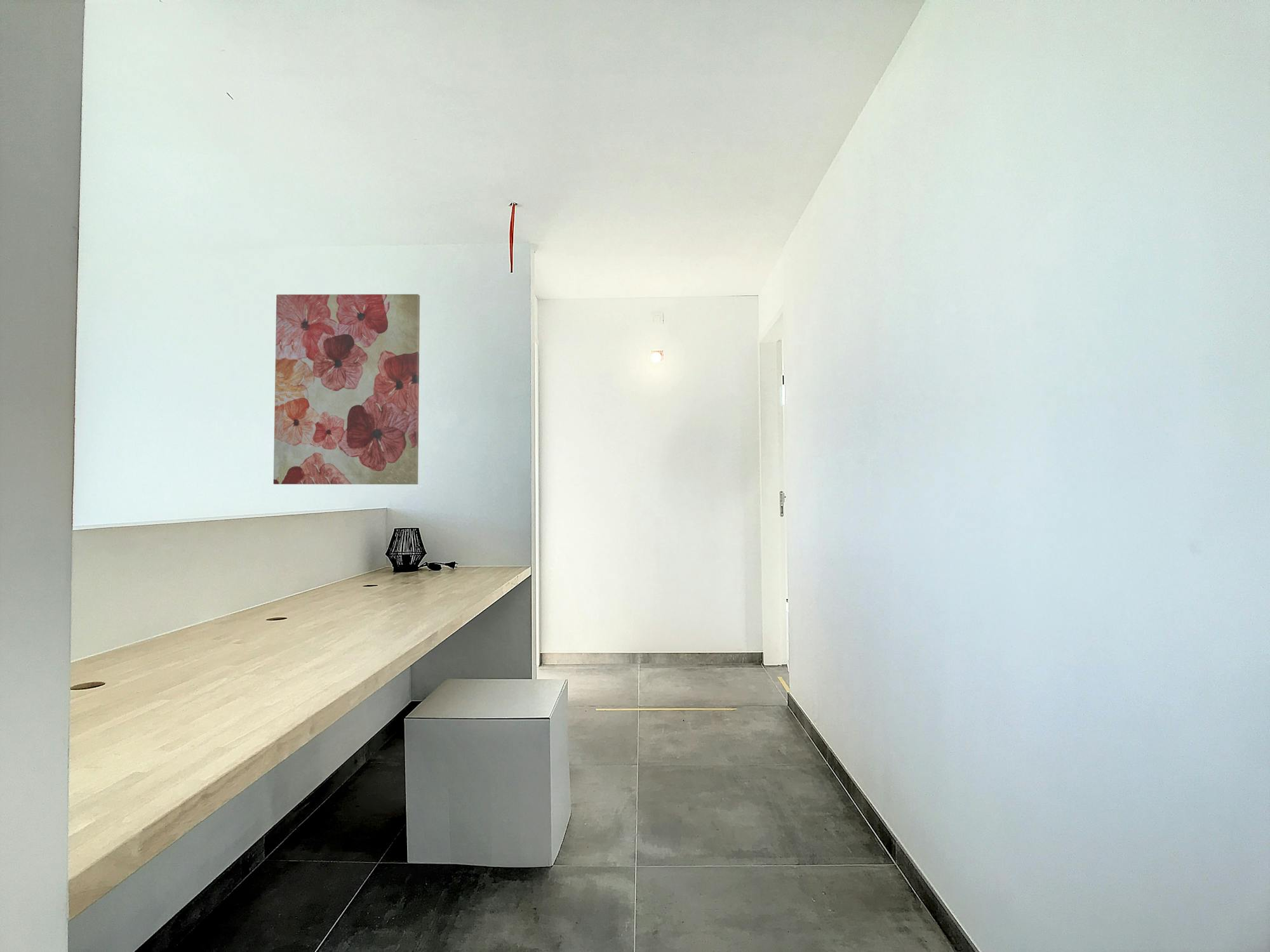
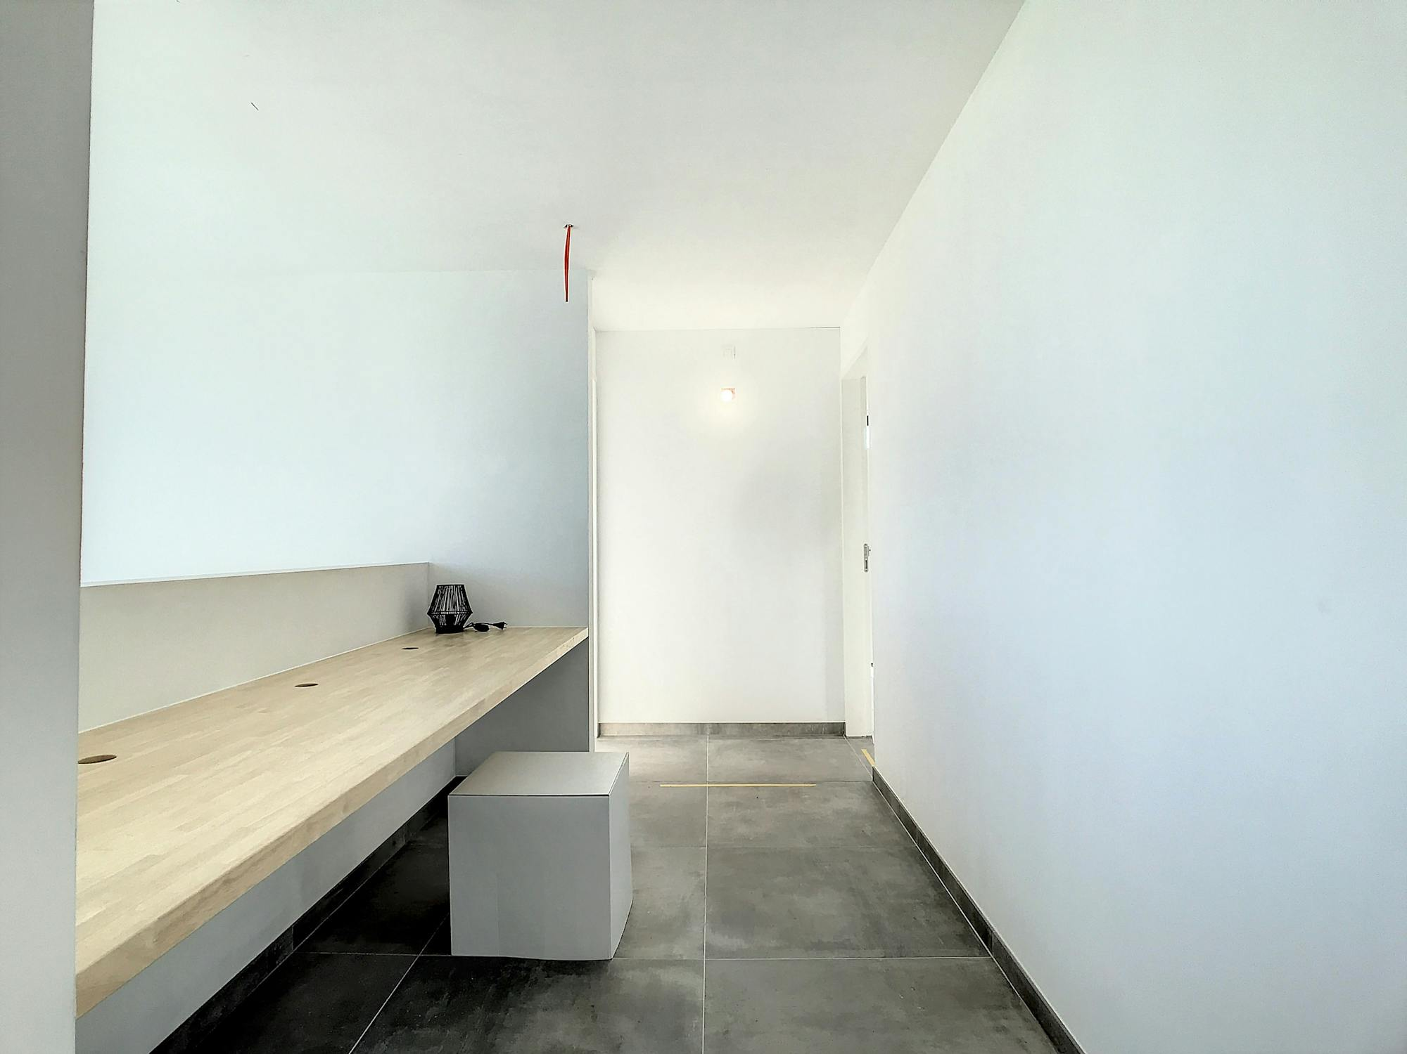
- wall art (347, 389)
